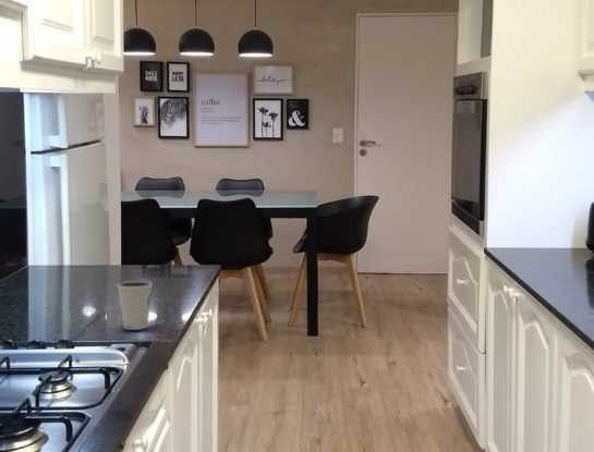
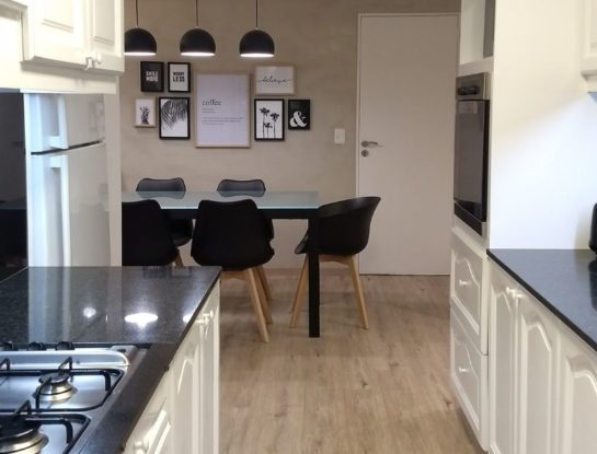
- dixie cup (135, 305)
